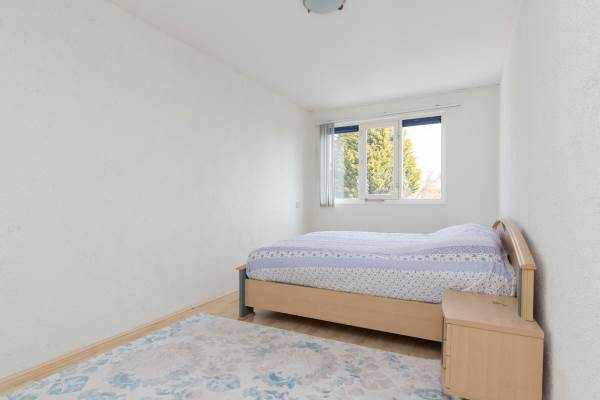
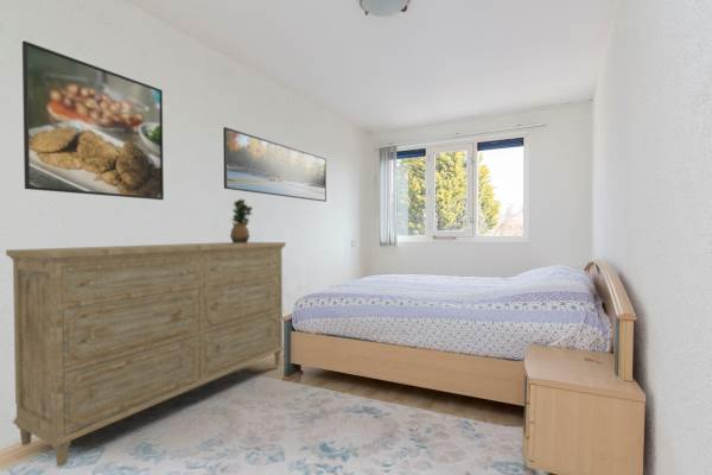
+ potted plant (241, 220)
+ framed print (284, 171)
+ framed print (103, 132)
+ dresser (180, 321)
